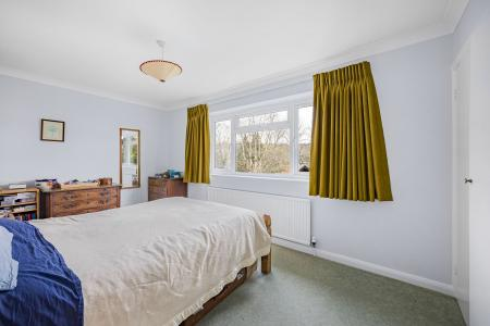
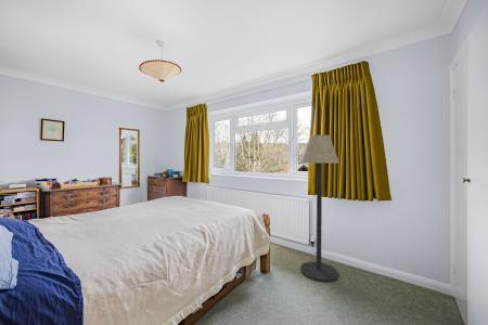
+ floor lamp (319, 204)
